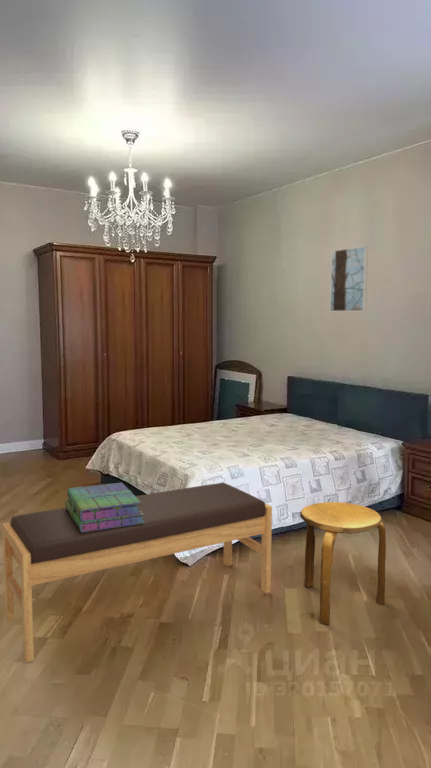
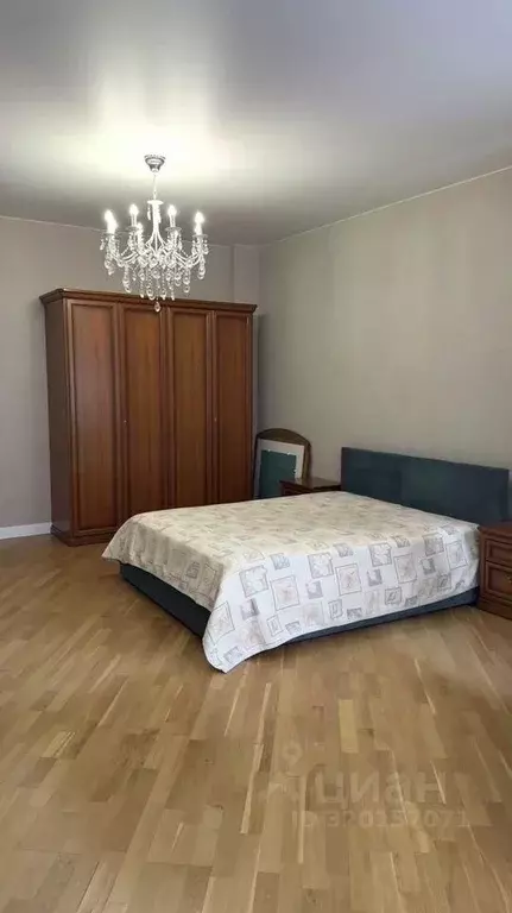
- bench (144, 556)
- stack of books (103, 504)
- stool (332, 559)
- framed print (348, 280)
